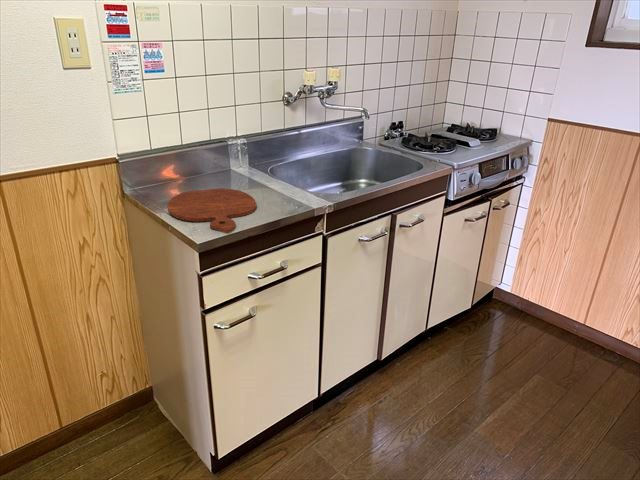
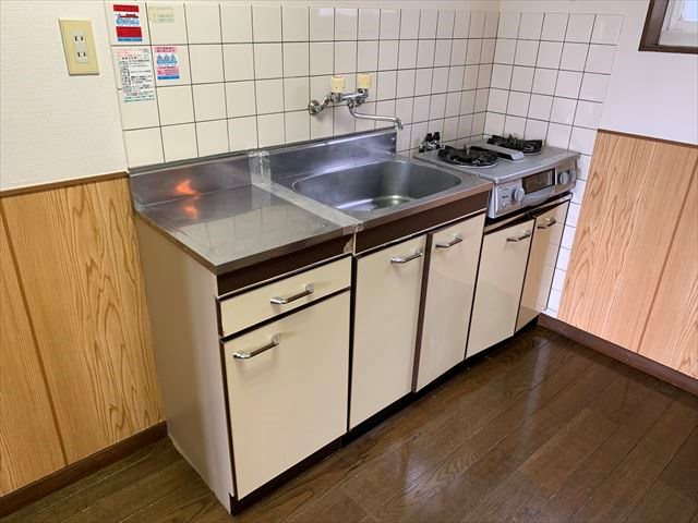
- cutting board (215, 209)
